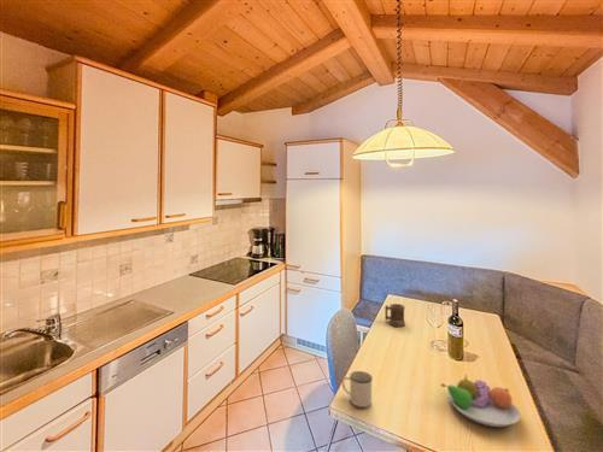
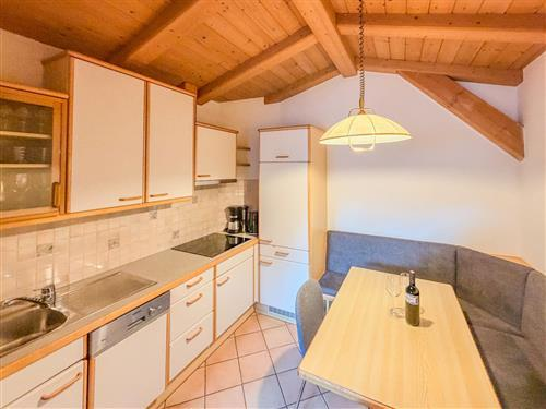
- fruit bowl (479, 397)
- mug (394, 313)
- mug (356, 387)
